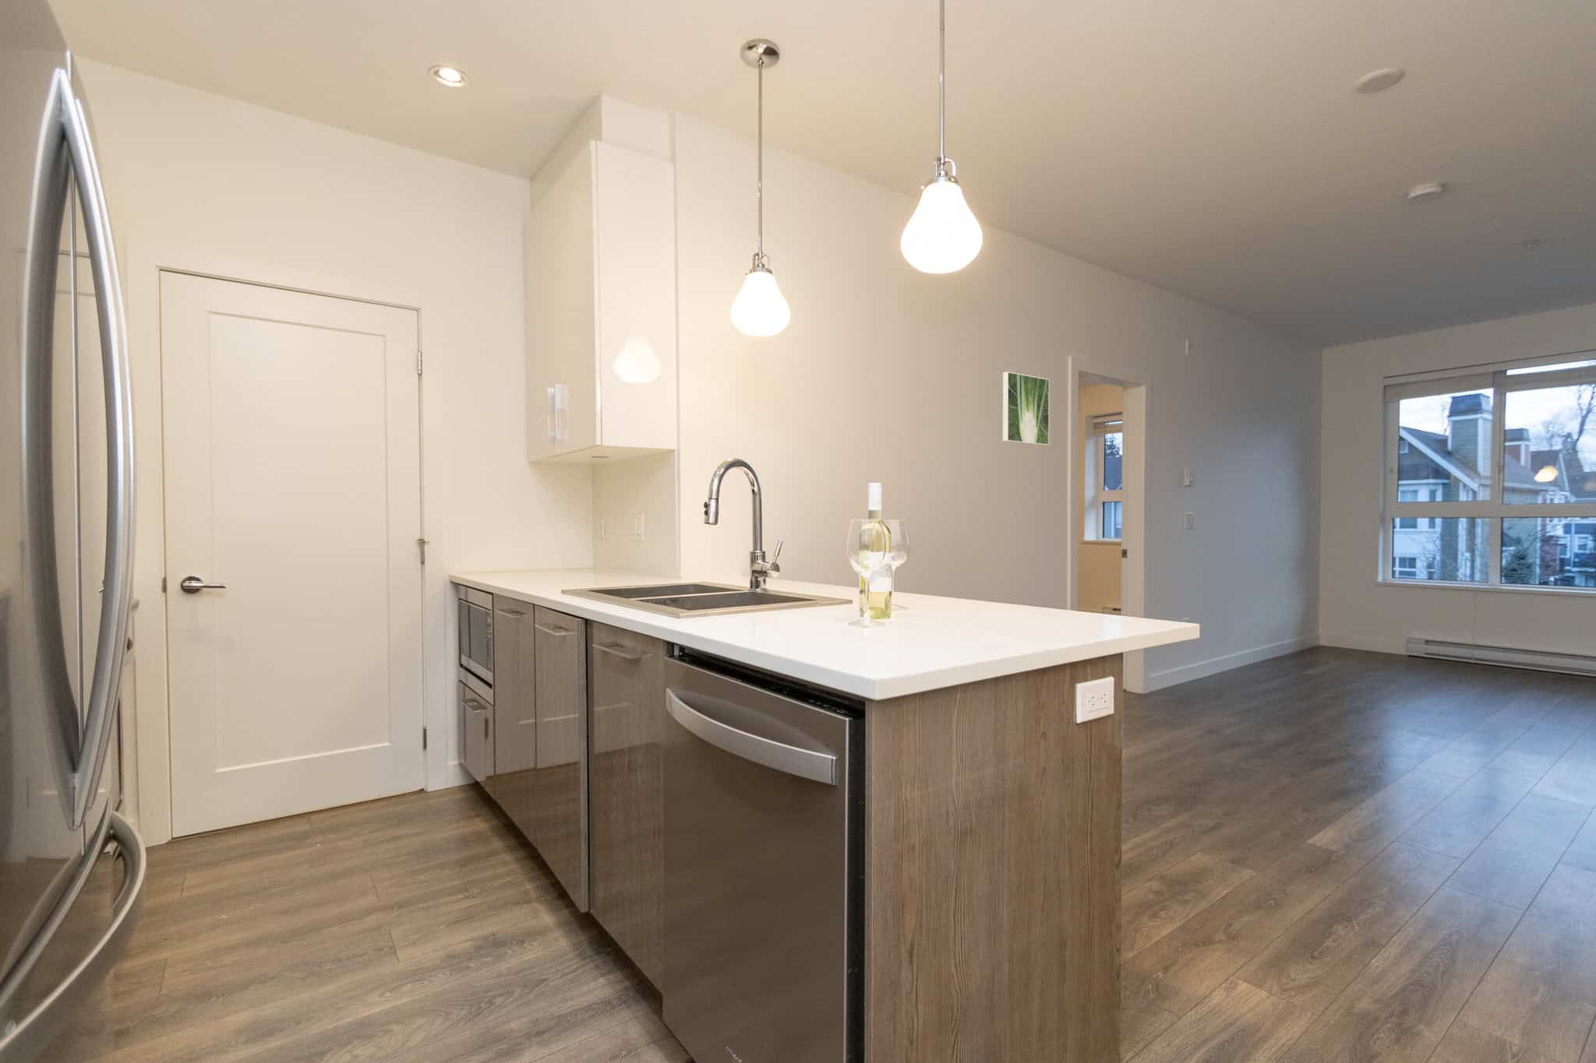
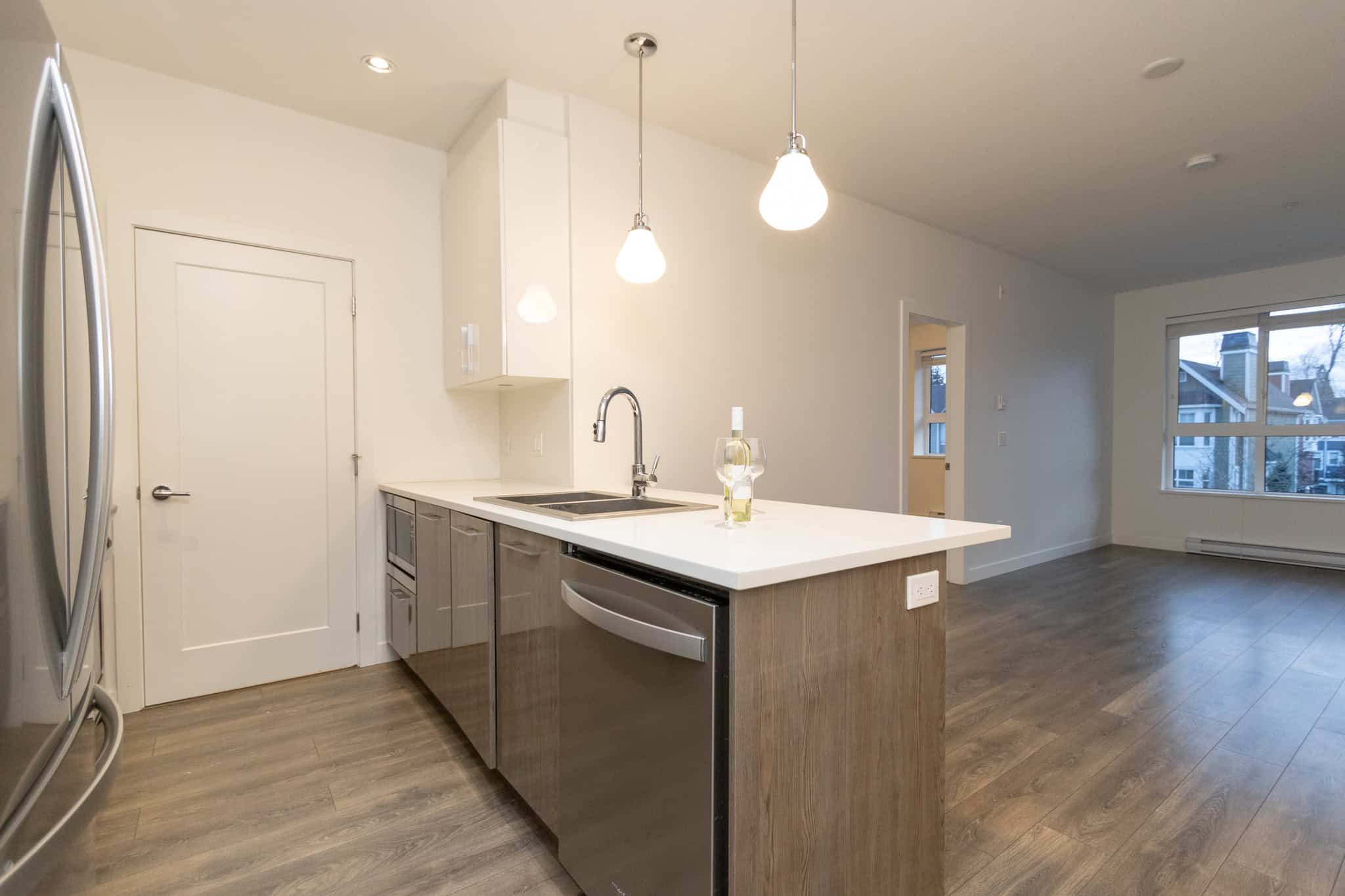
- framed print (1026, 409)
